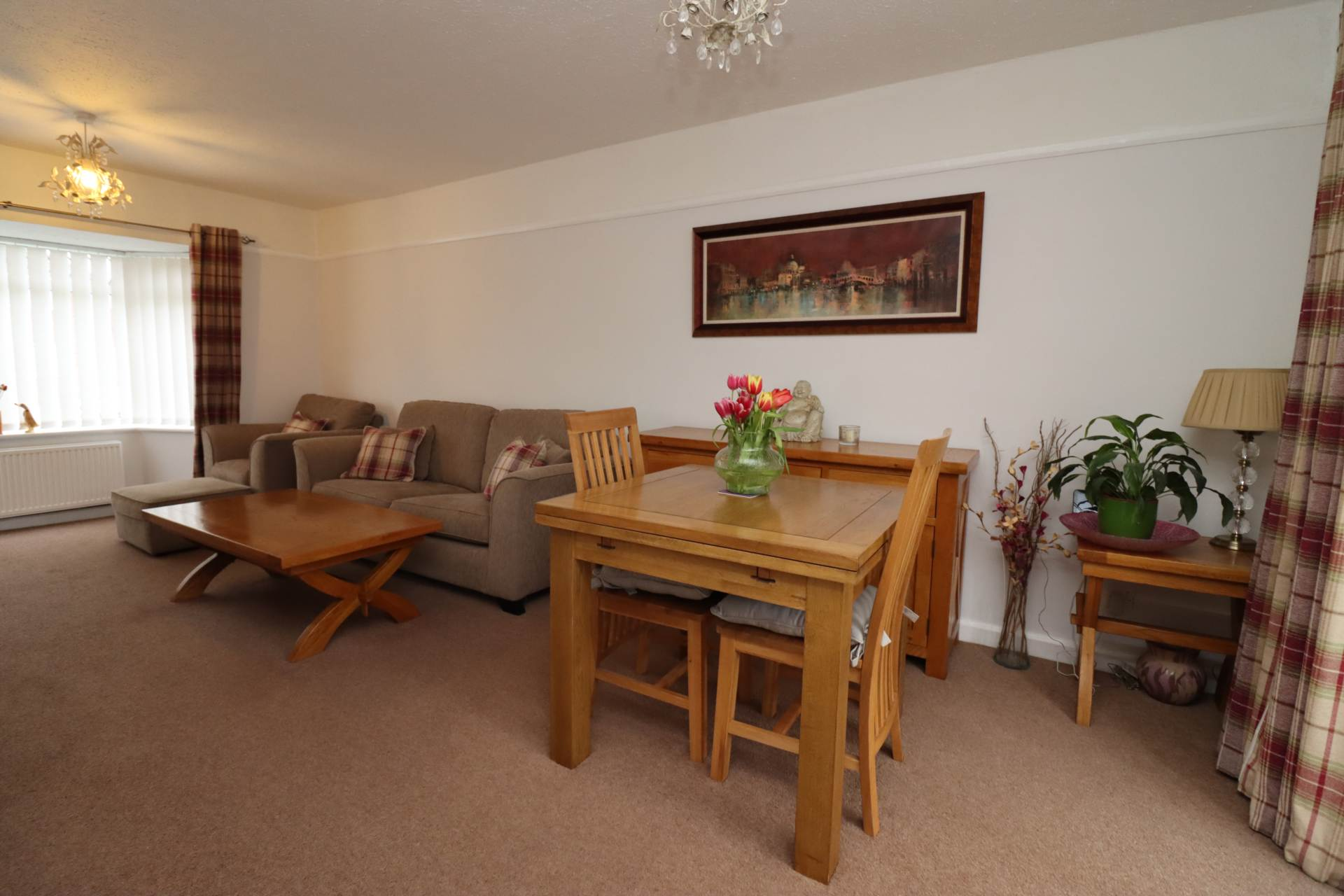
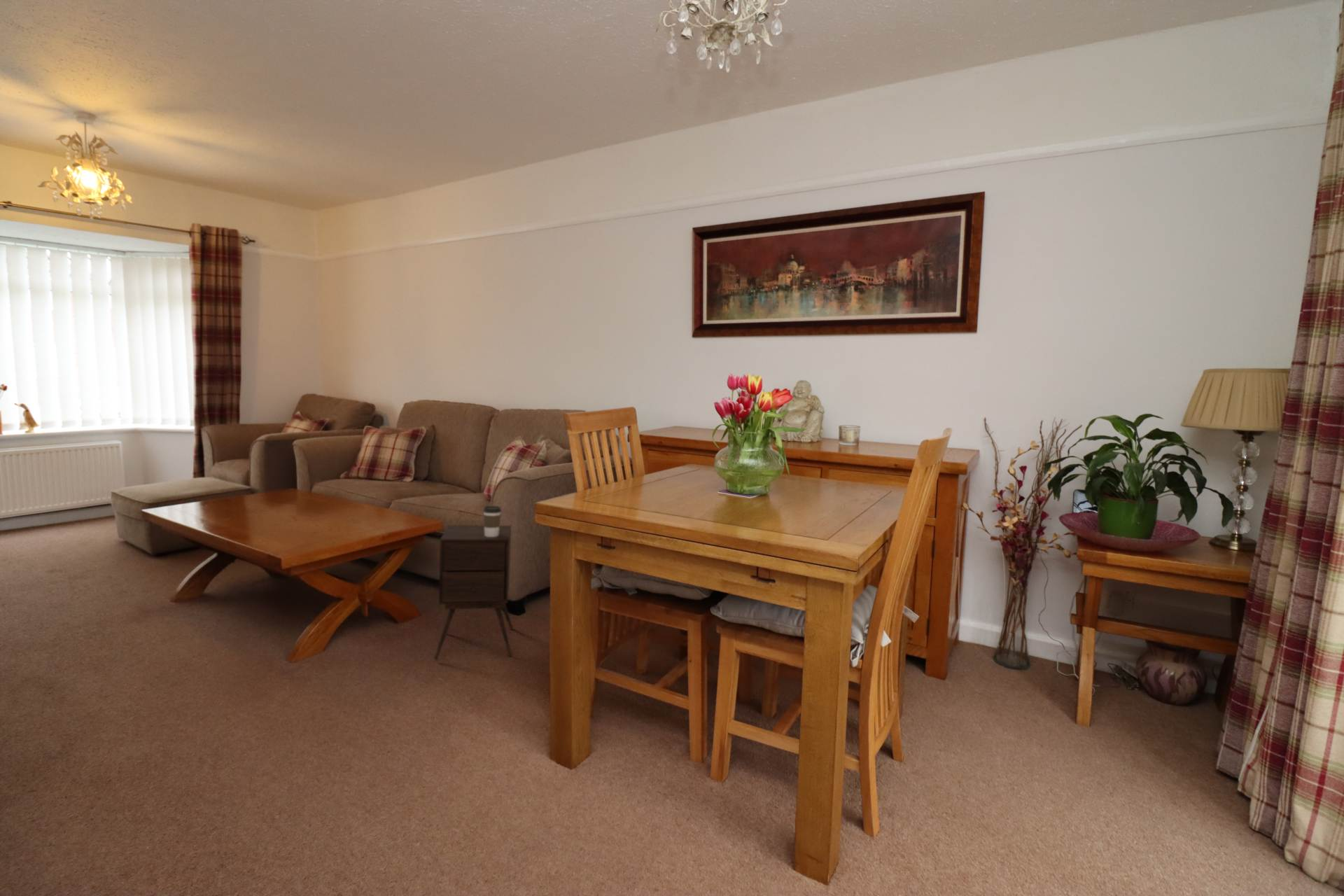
+ coffee cup (491, 521)
+ side table (477, 589)
